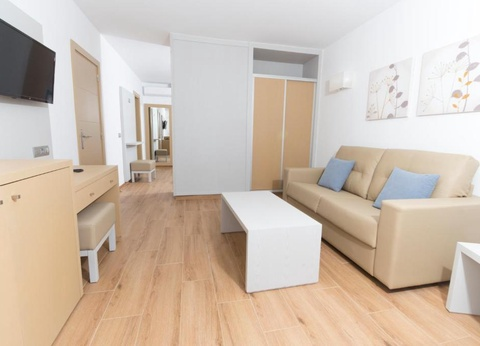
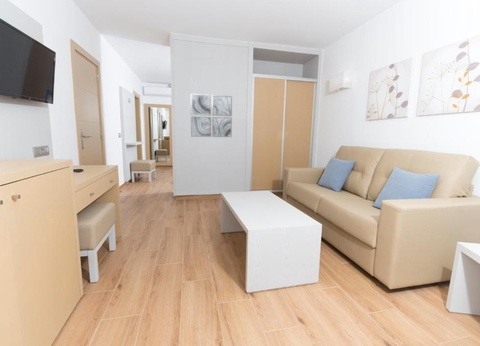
+ wall art (212, 115)
